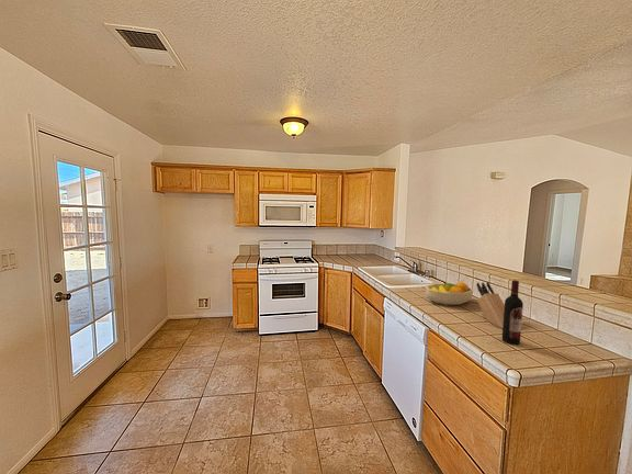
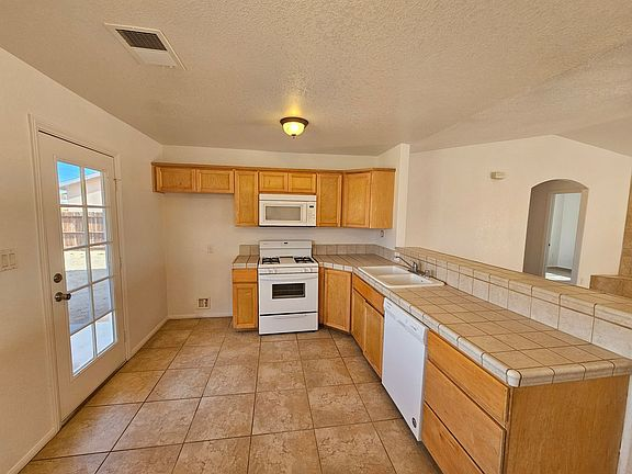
- knife block (494, 303)
- wine bottle (512, 311)
- fruit bowl (449, 291)
